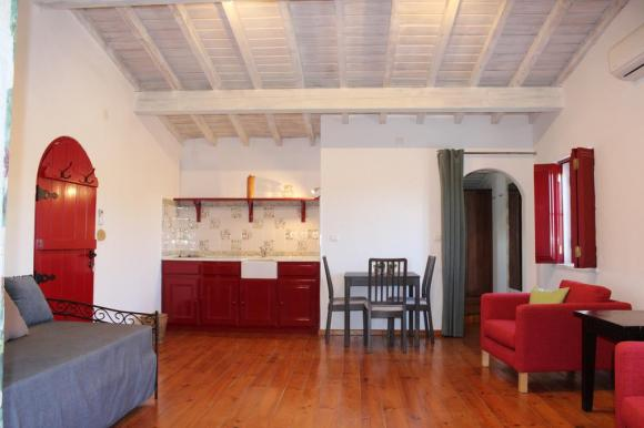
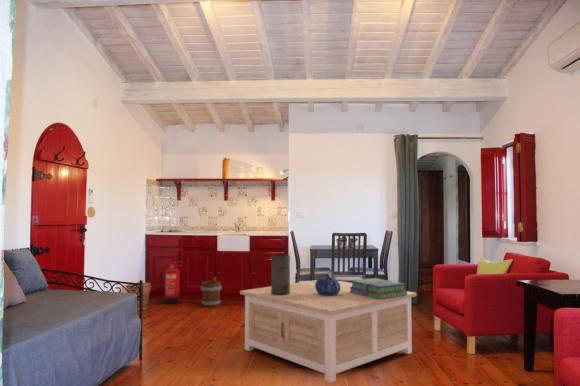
+ stack of books (377, 287)
+ fire extinguisher (171, 281)
+ vase (280, 273)
+ bucket (212, 291)
+ decorative bowl (327, 285)
+ coffee table (327, 321)
